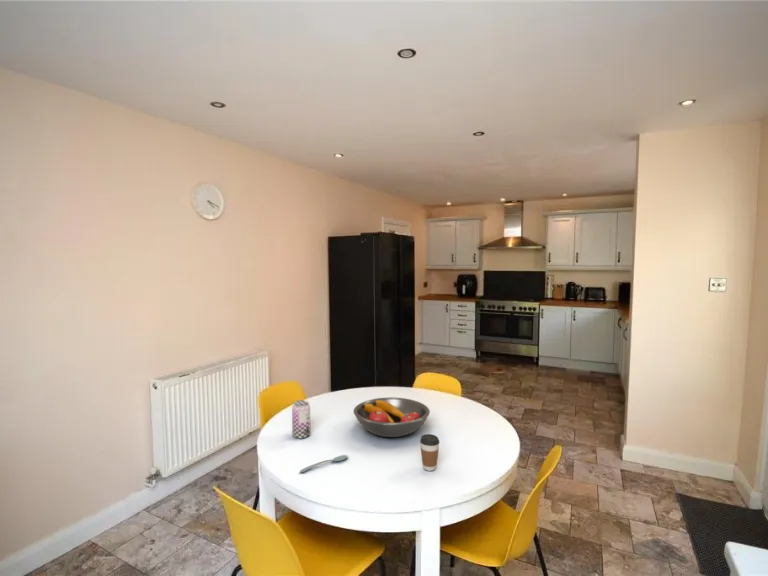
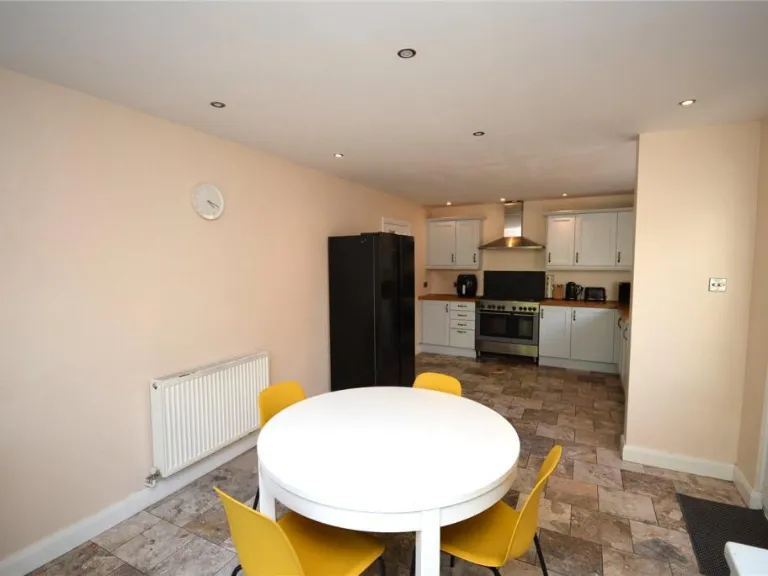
- coffee cup (429, 452)
- spoon (323, 462)
- beer can (301, 419)
- fruit bowl (391, 417)
